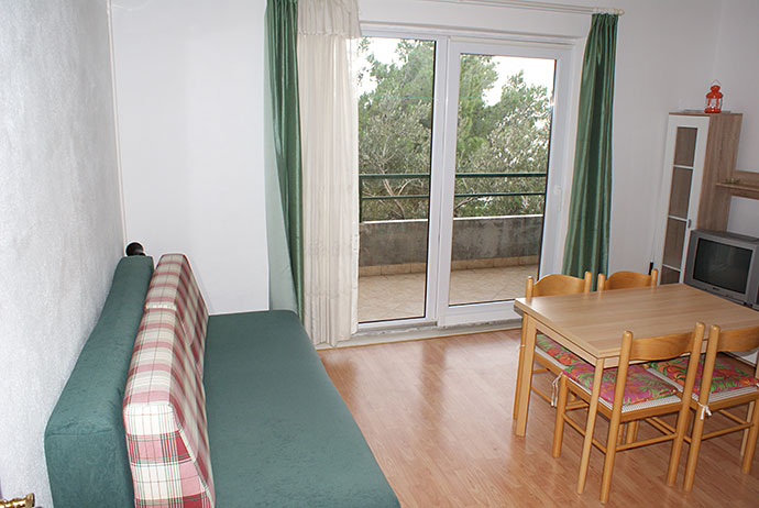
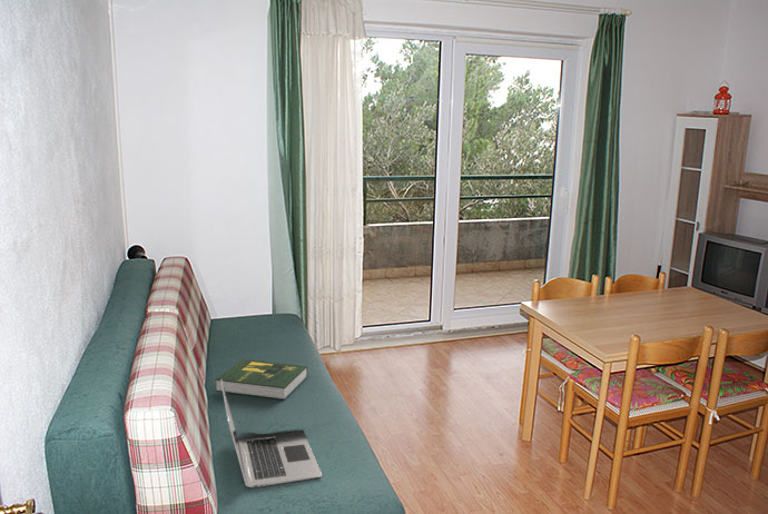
+ book (263, 377)
+ laptop (273, 433)
